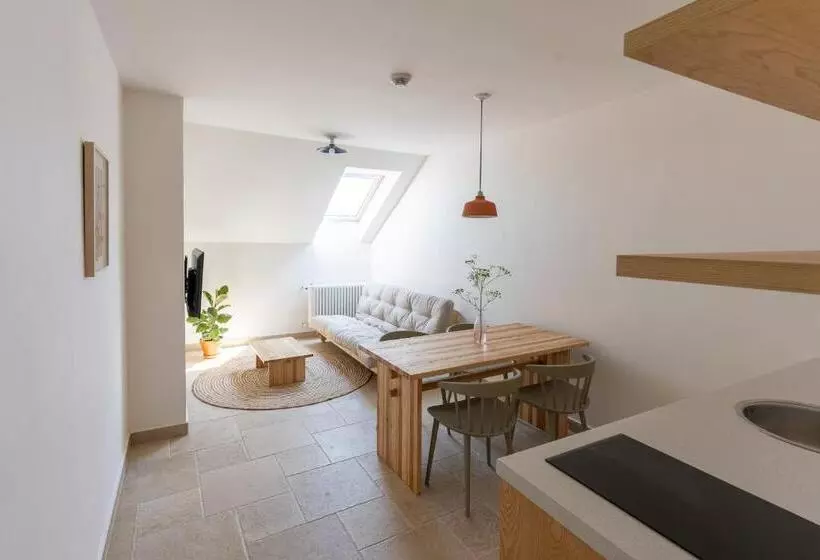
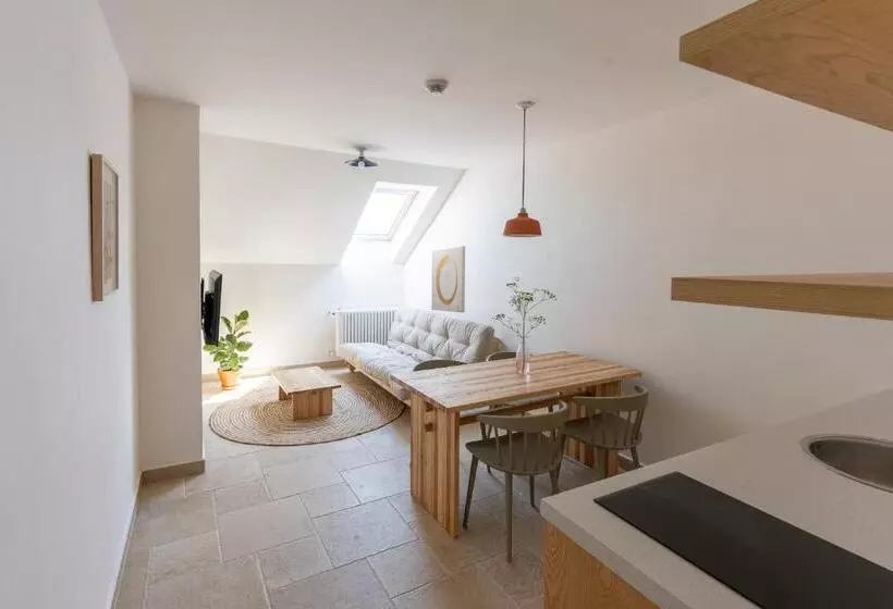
+ wall art (448, 279)
